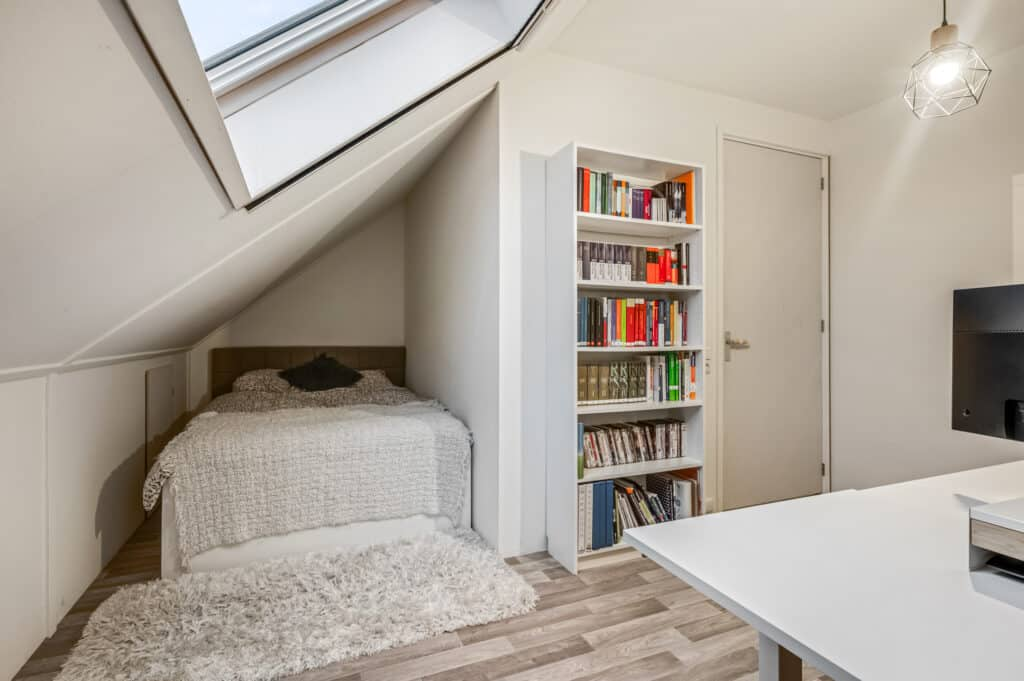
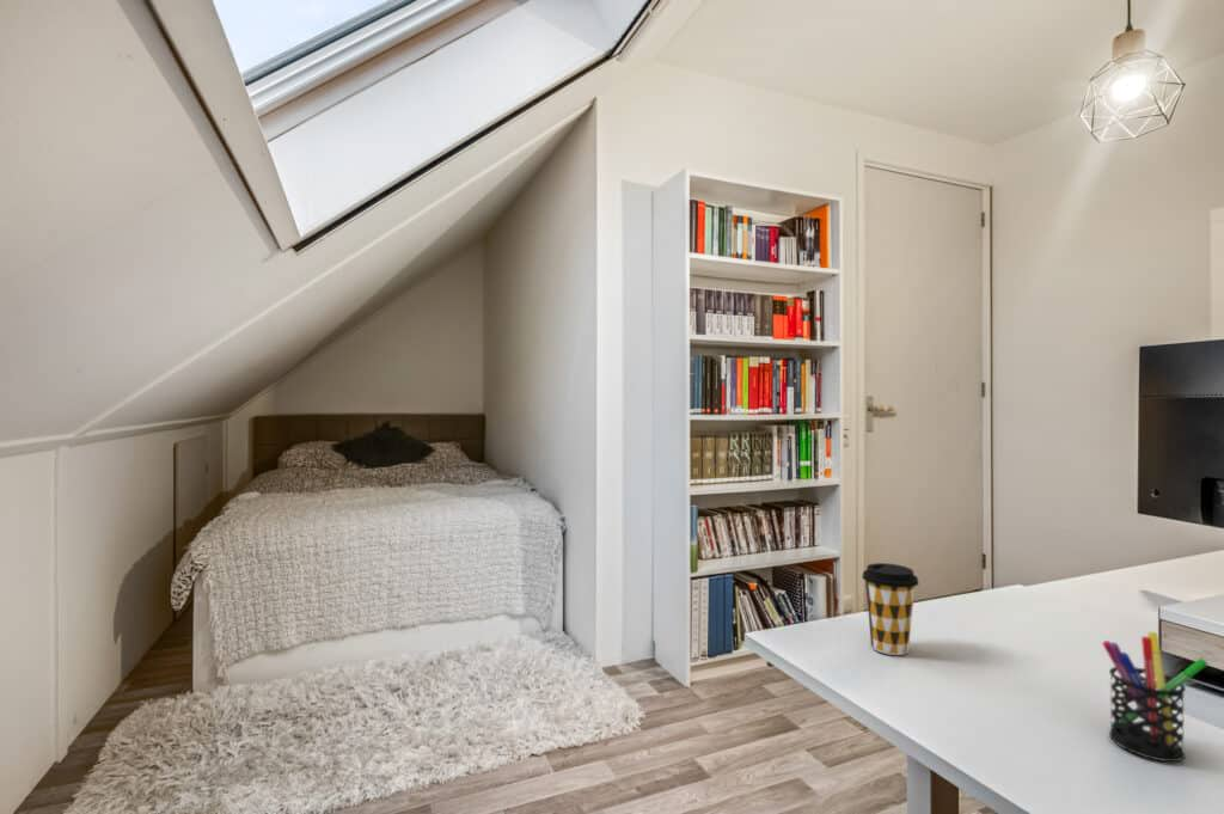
+ coffee cup (889, 608)
+ pen holder (1155, 690)
